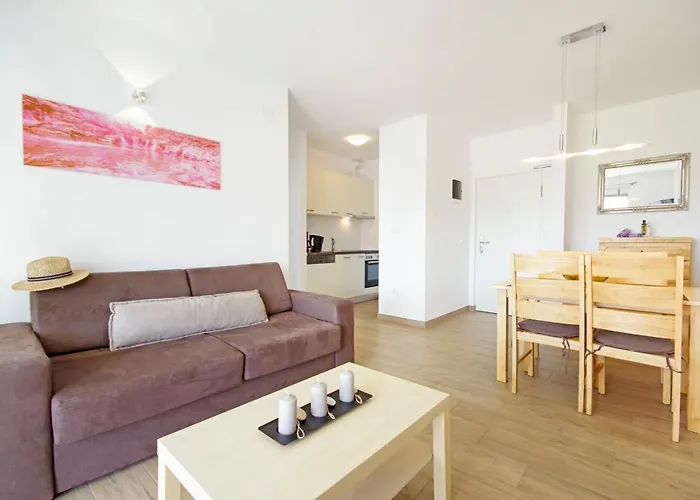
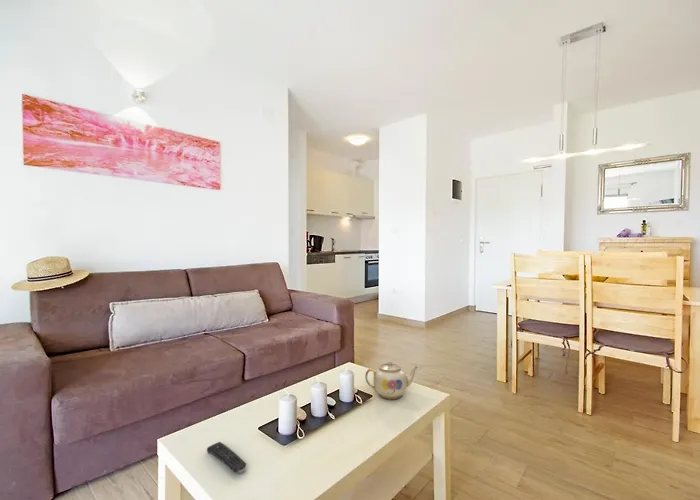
+ teapot (391, 377)
+ remote control (227, 457)
